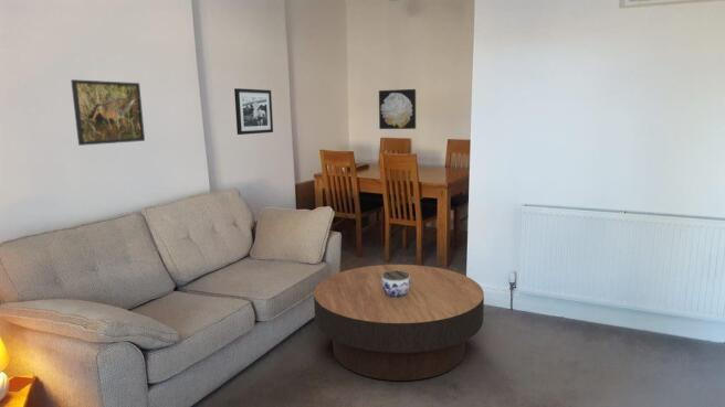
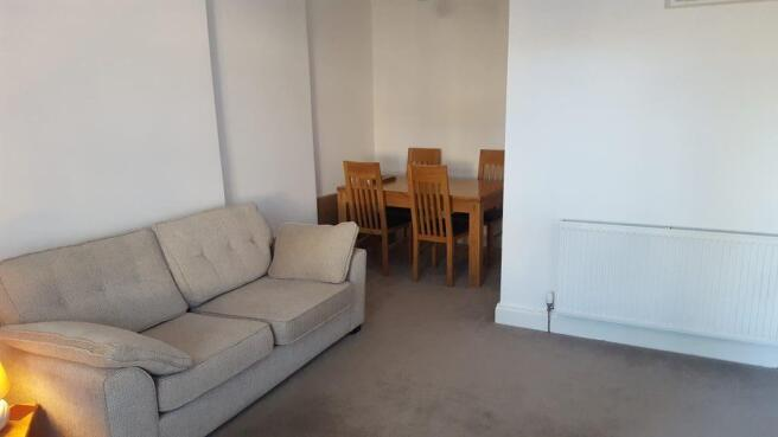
- coffee table (398, 318)
- jar (396, 283)
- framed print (111, 113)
- wall art (397, 109)
- picture frame (254, 111)
